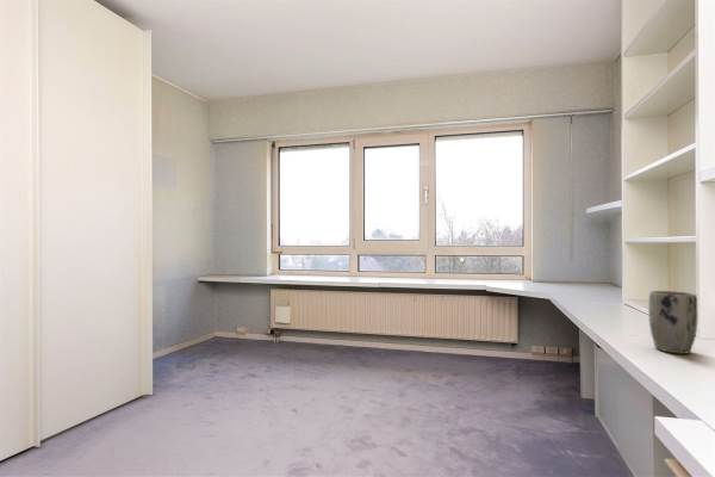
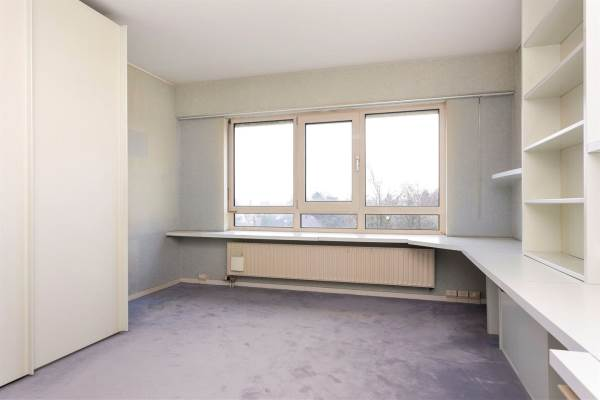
- plant pot (672, 321)
